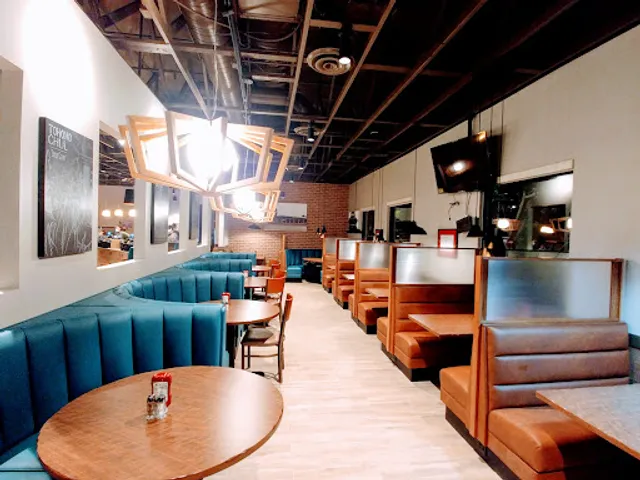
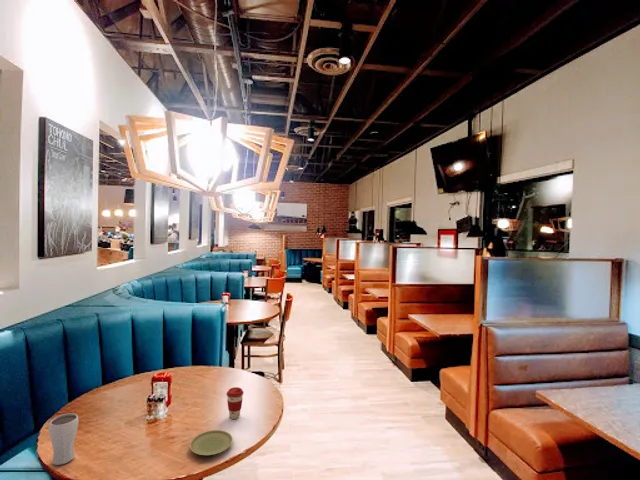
+ plate (211, 444)
+ drinking glass (63, 439)
+ coffee cup (234, 403)
